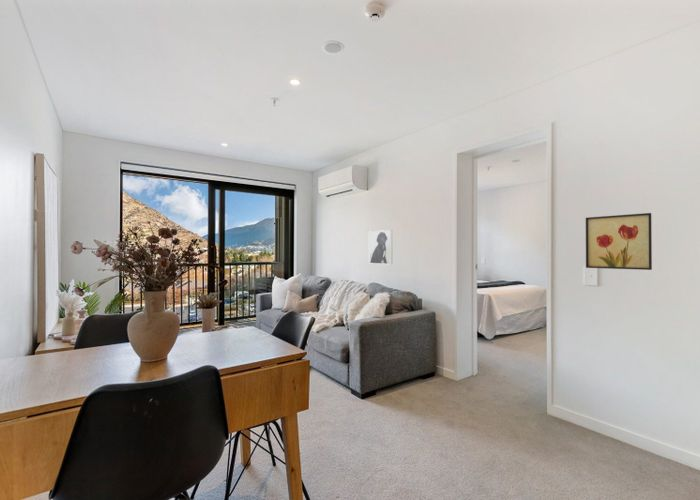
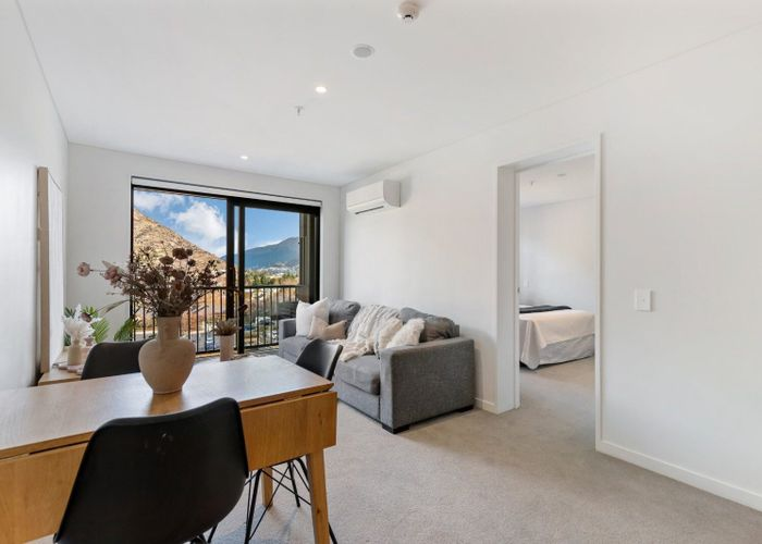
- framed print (380, 247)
- wall art (617, 242)
